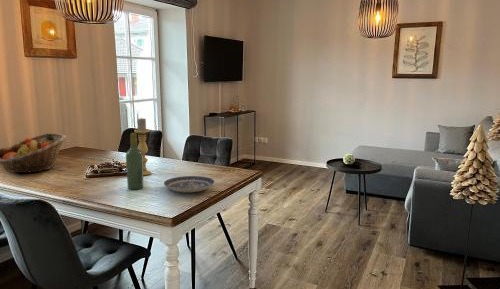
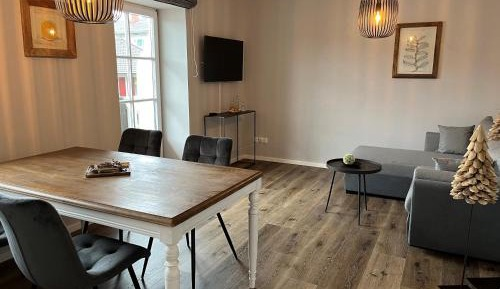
- plate (189, 185)
- fruit basket (32, 151)
- candle holder (142, 145)
- wine bottle (134, 161)
